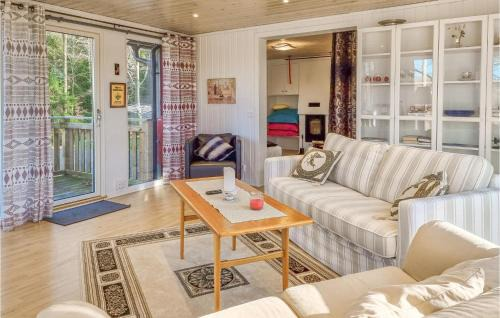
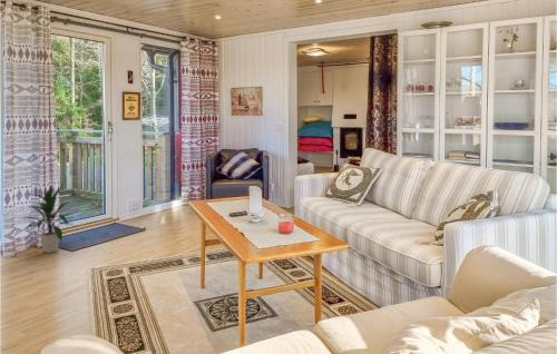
+ indoor plant (49, 218)
